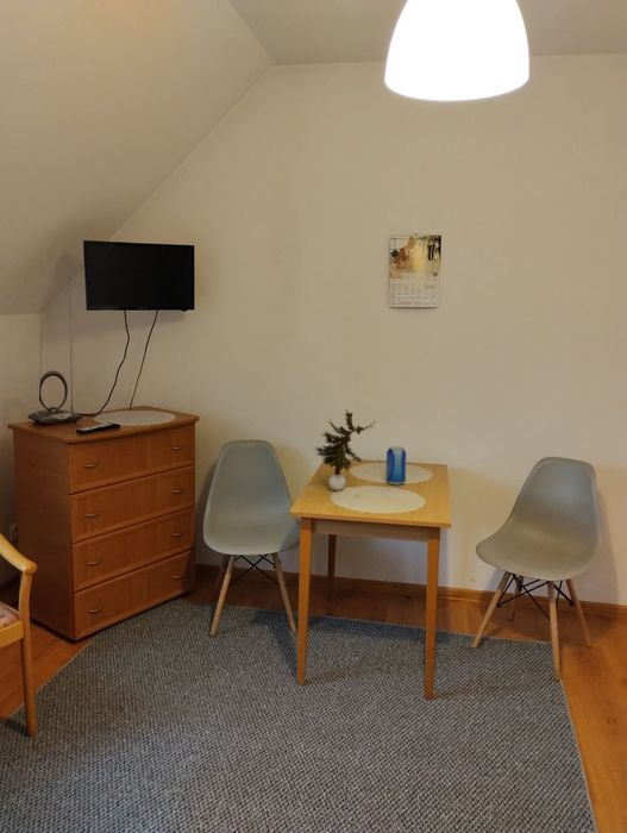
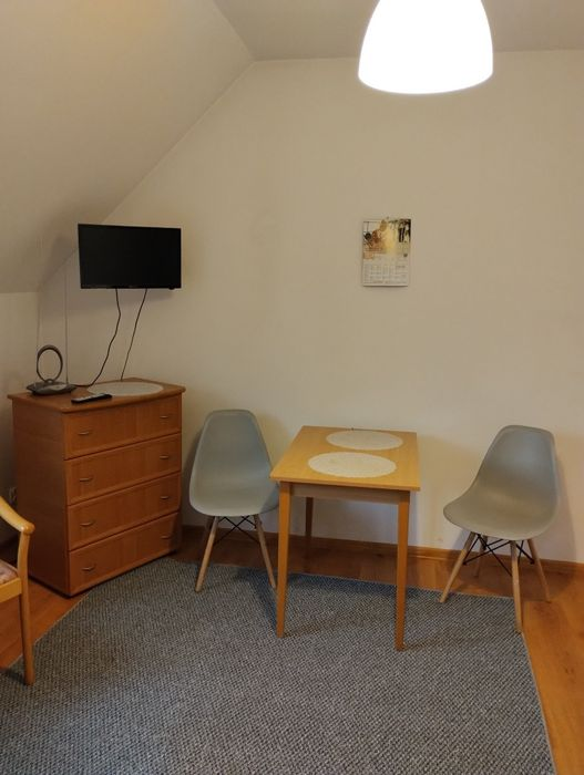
- beer can (395, 465)
- potted plant (345, 449)
